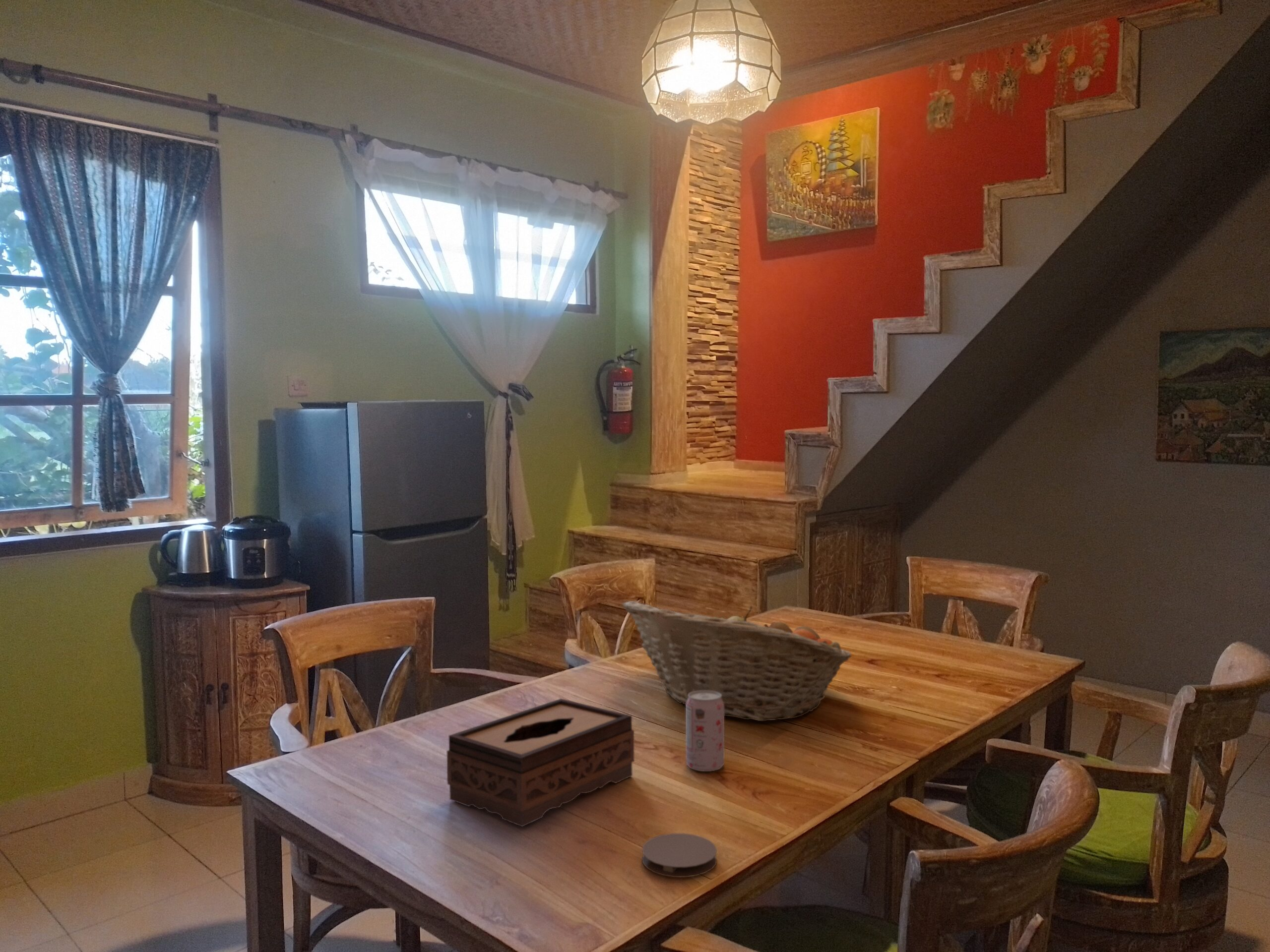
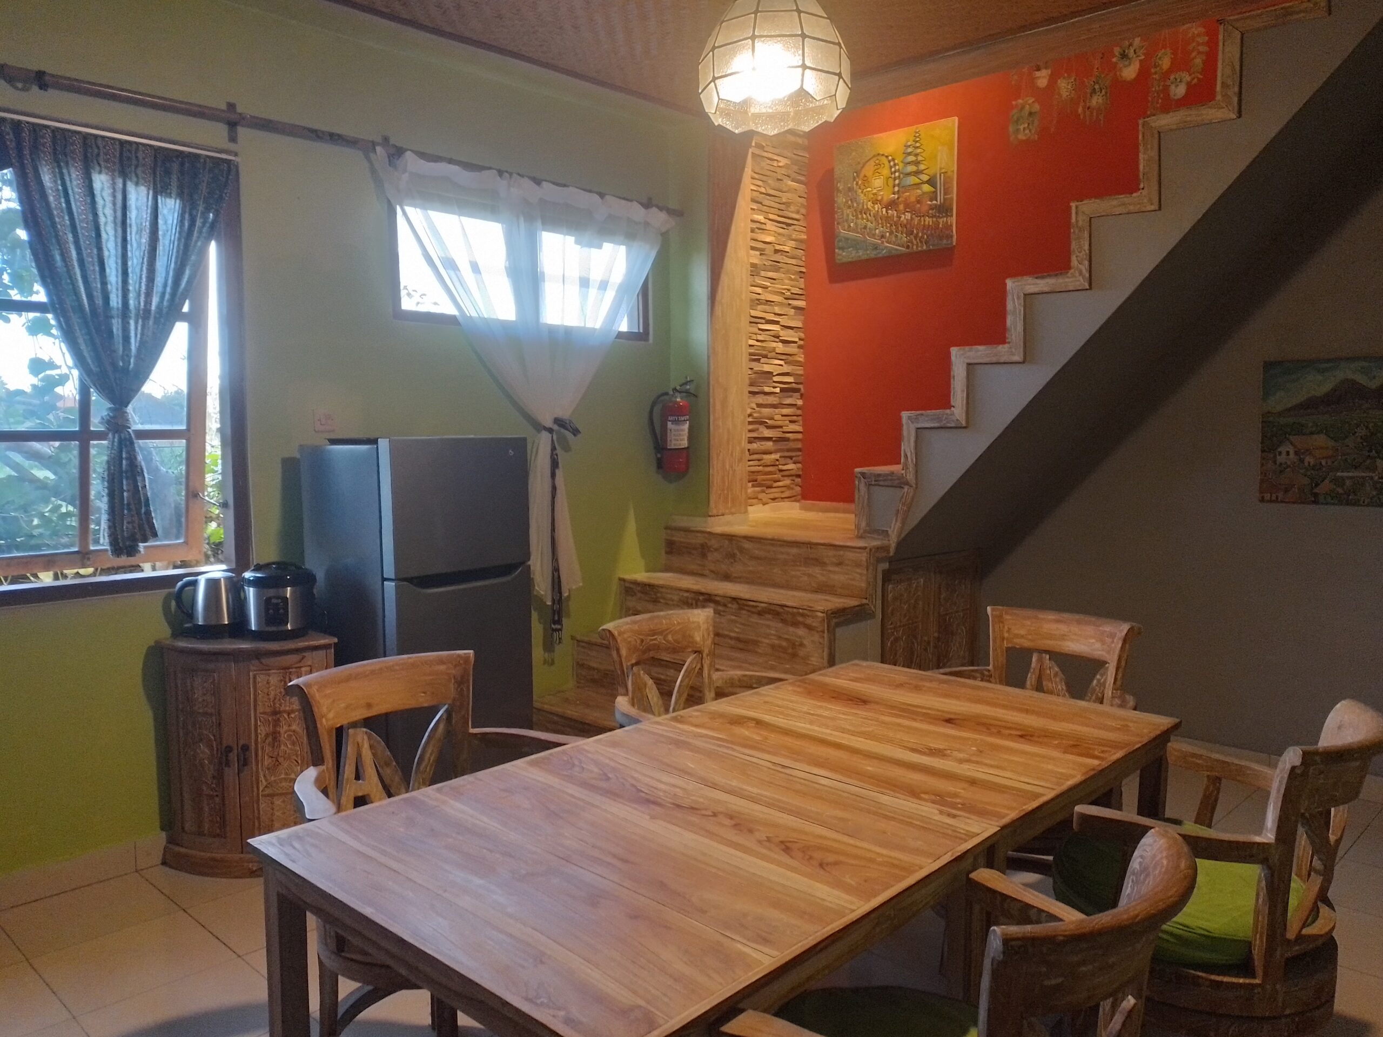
- fruit basket (733, 648)
- coaster (679, 854)
- beverage can (705, 730)
- tissue box (543, 756)
